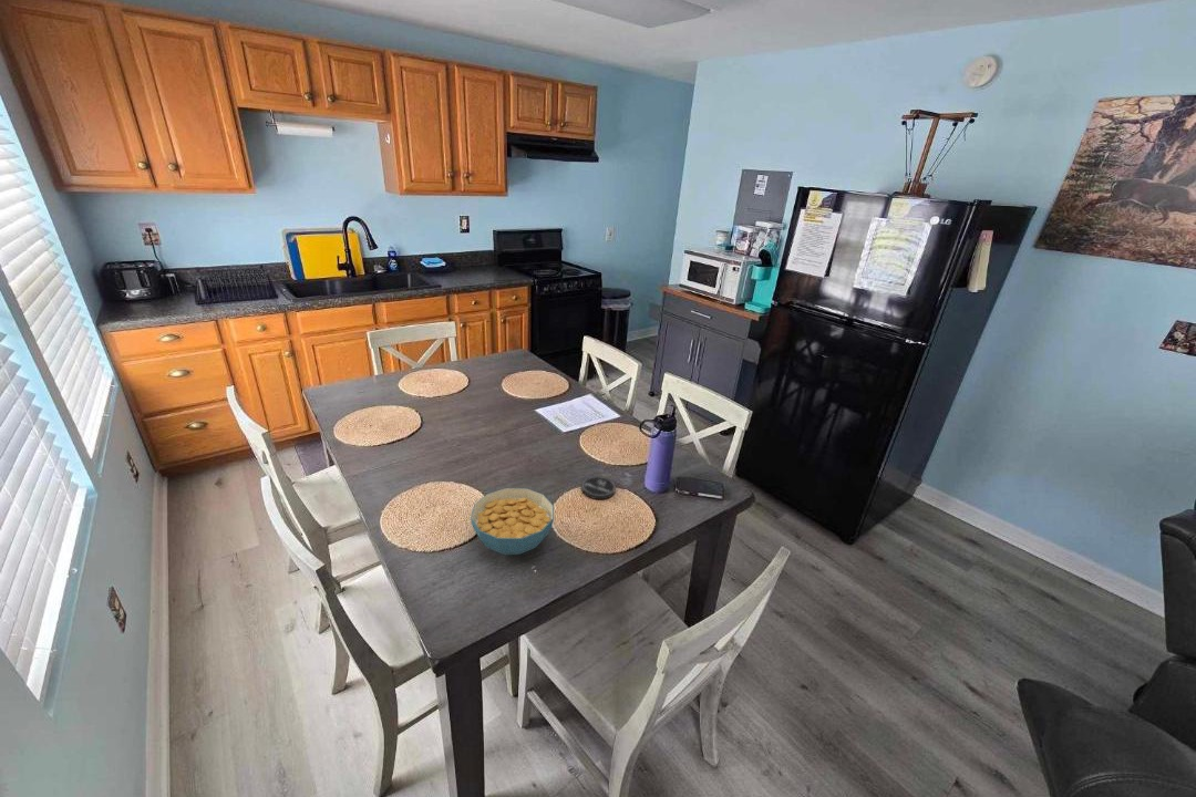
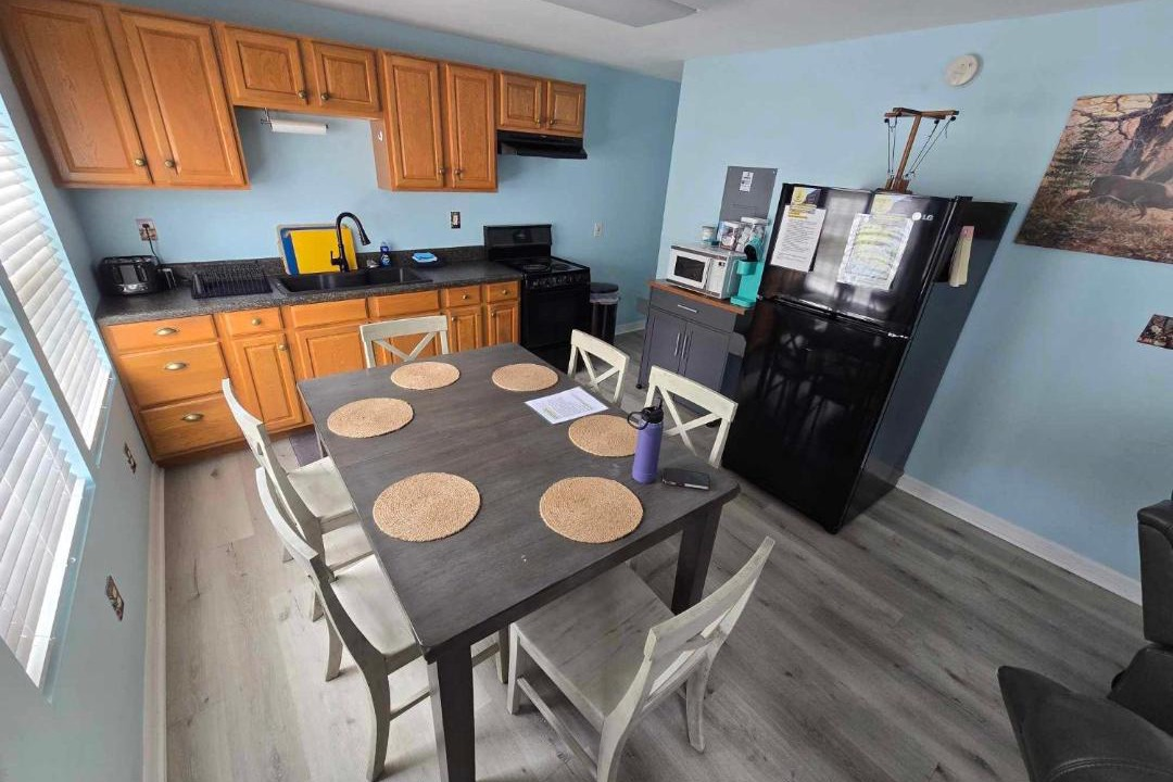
- coaster (598, 487)
- cereal bowl (513, 527)
